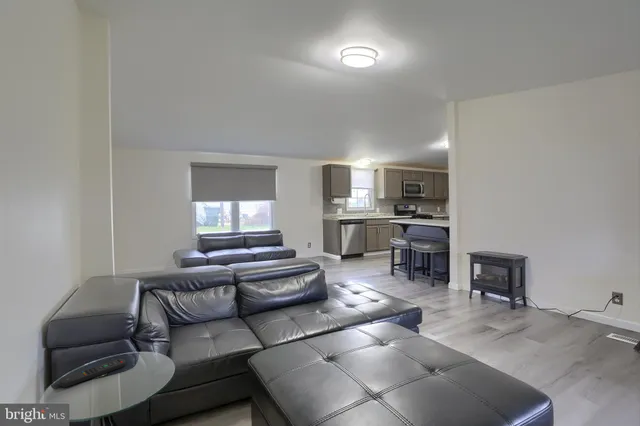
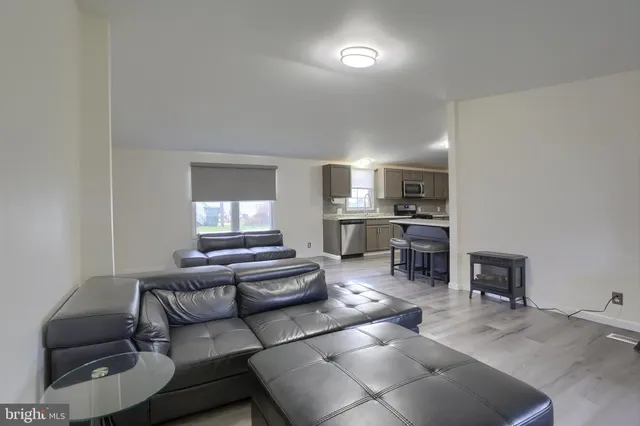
- remote control (94, 371)
